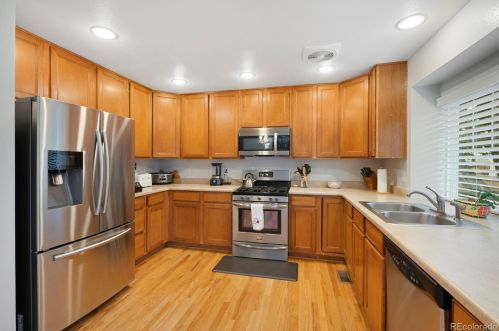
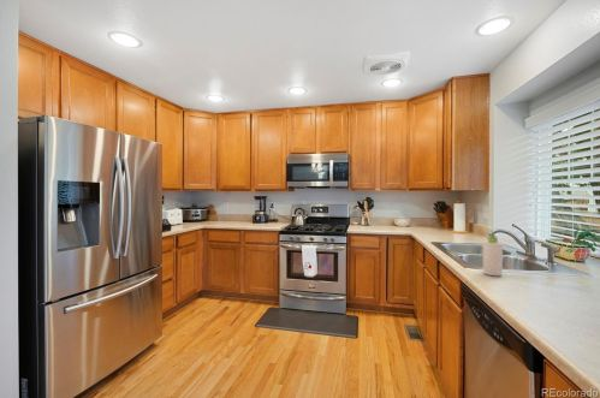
+ bottle (492, 251)
